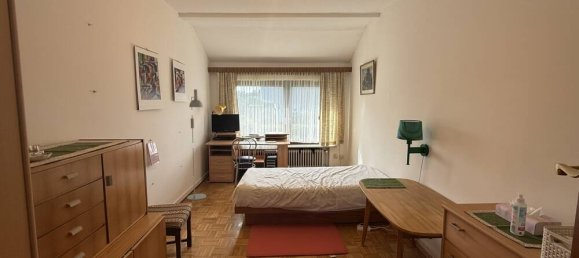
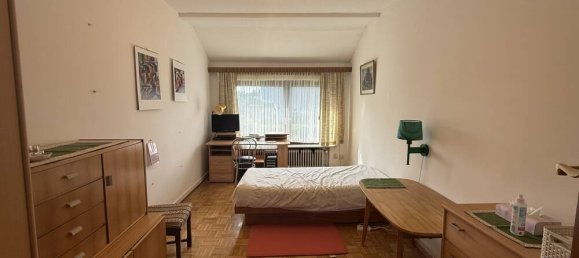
- floor lamp (192, 140)
